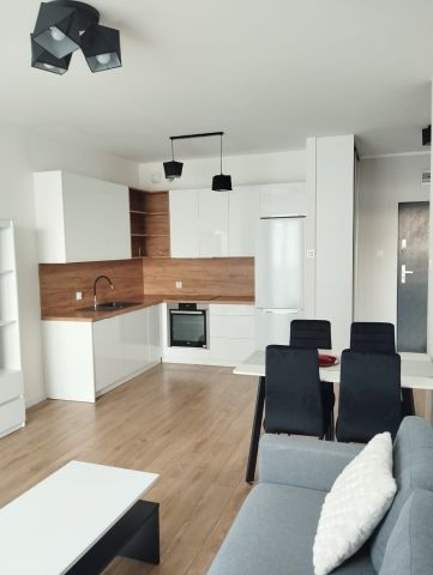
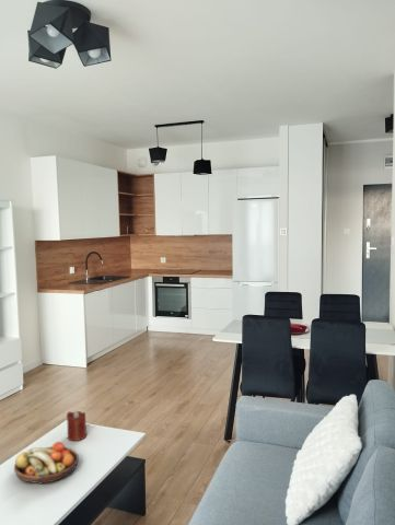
+ candle (75, 423)
+ fruit bowl (46, 458)
